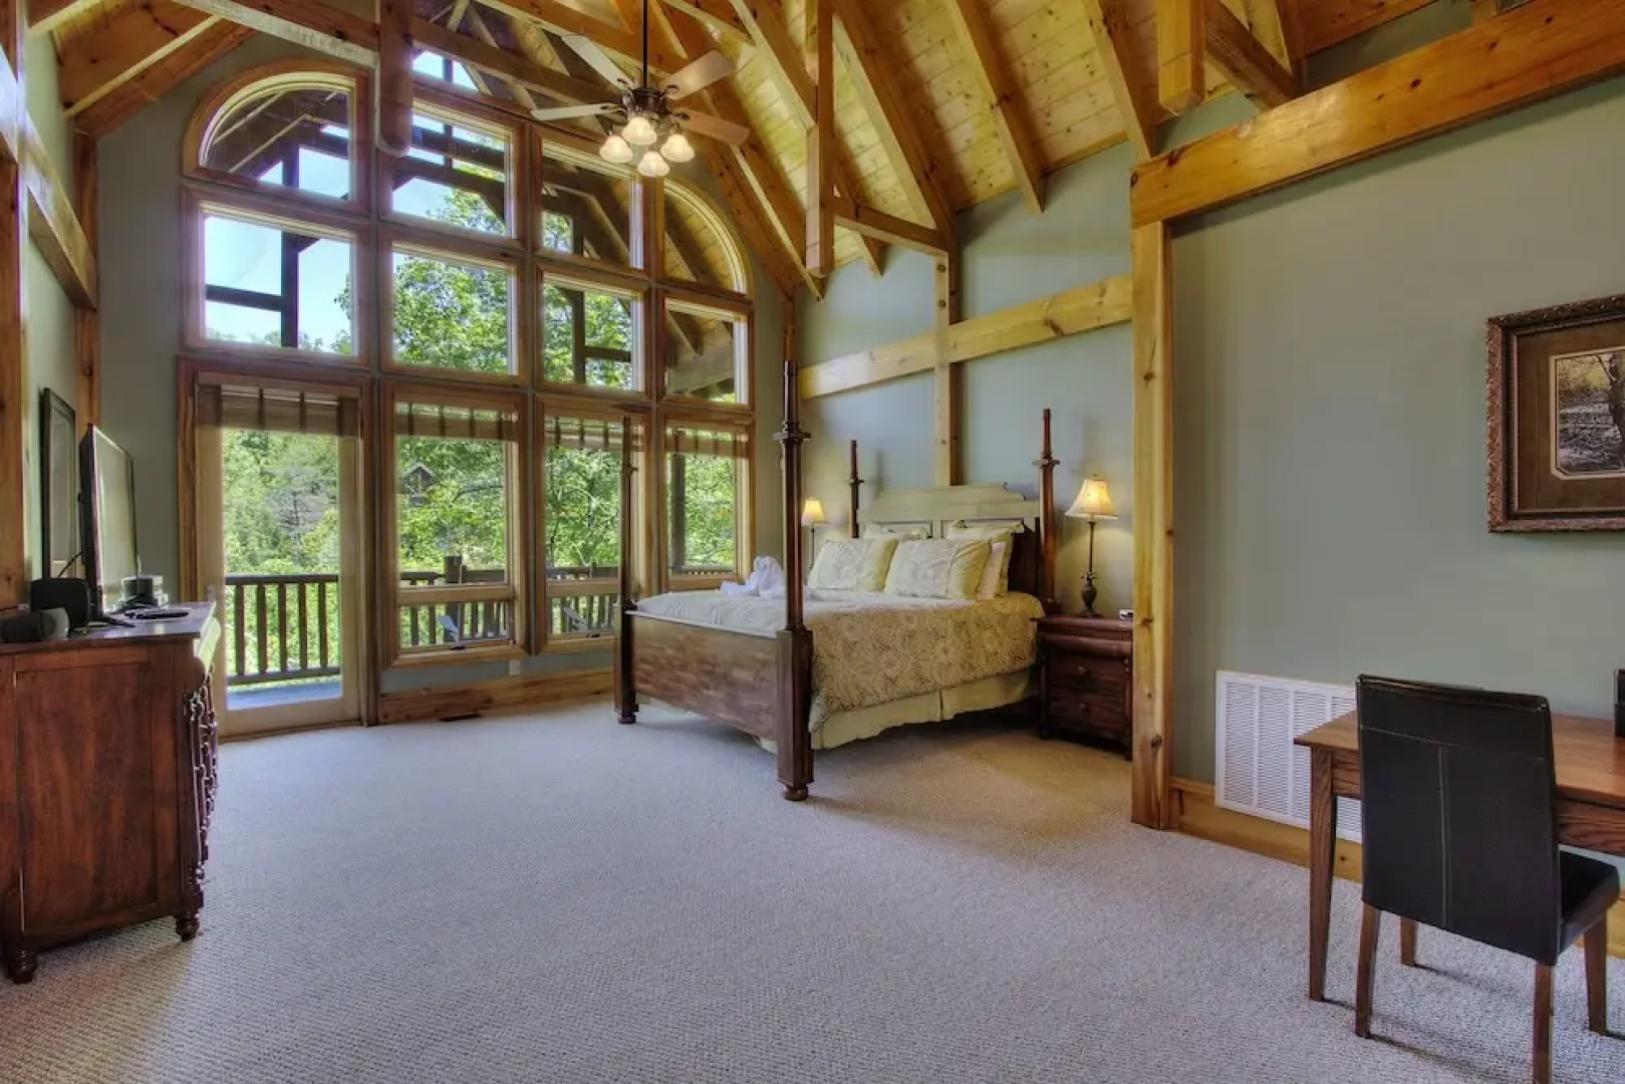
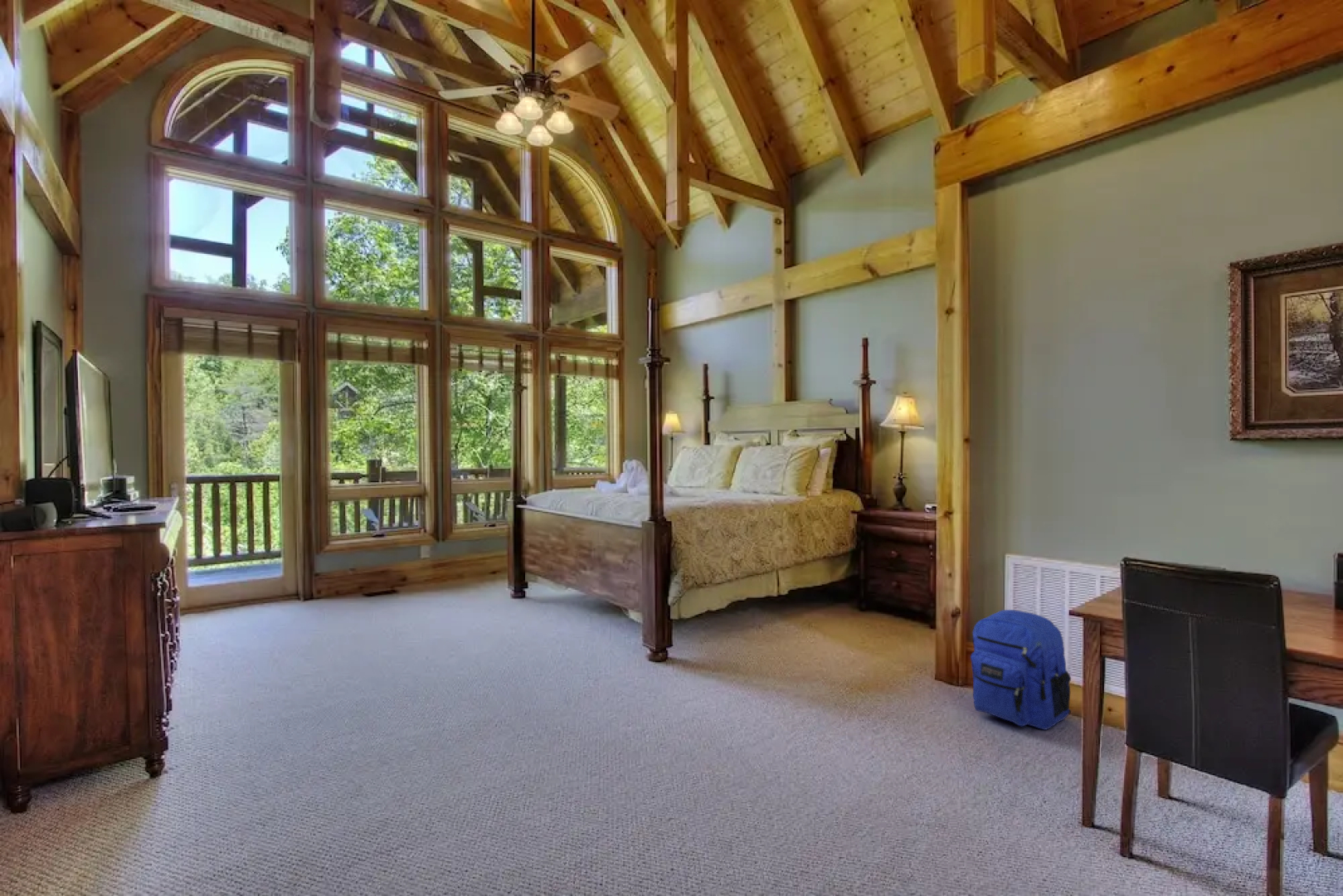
+ backpack (1017, 665)
